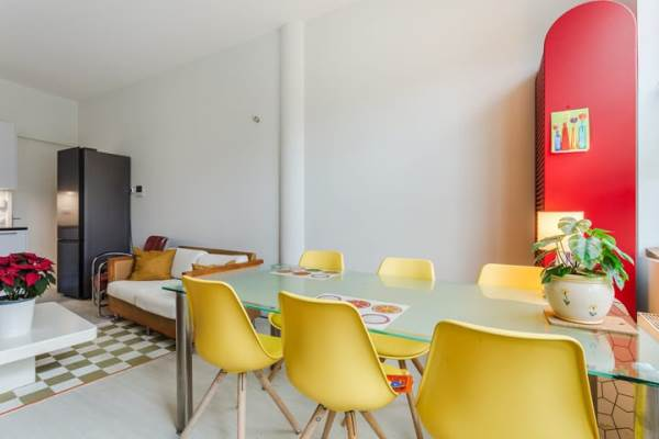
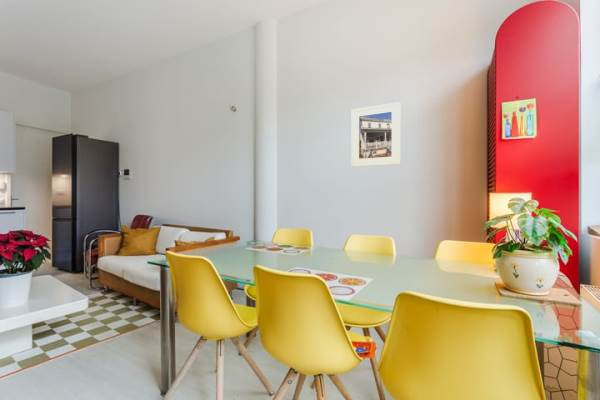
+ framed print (375, 135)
